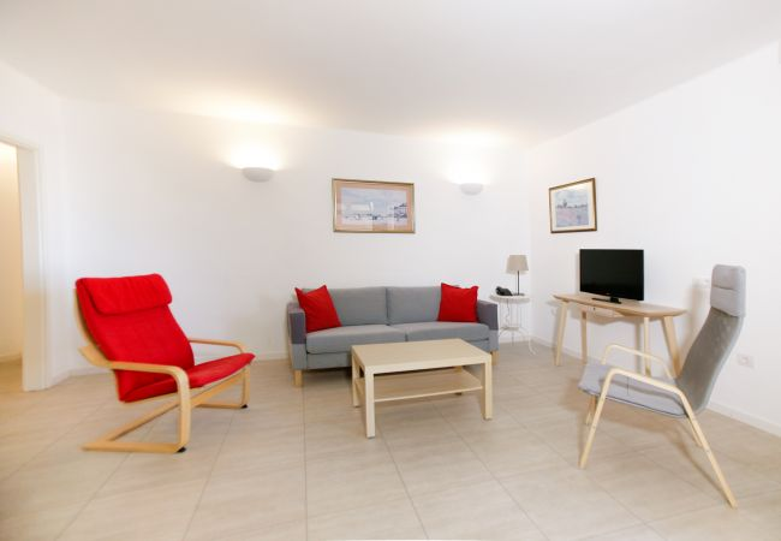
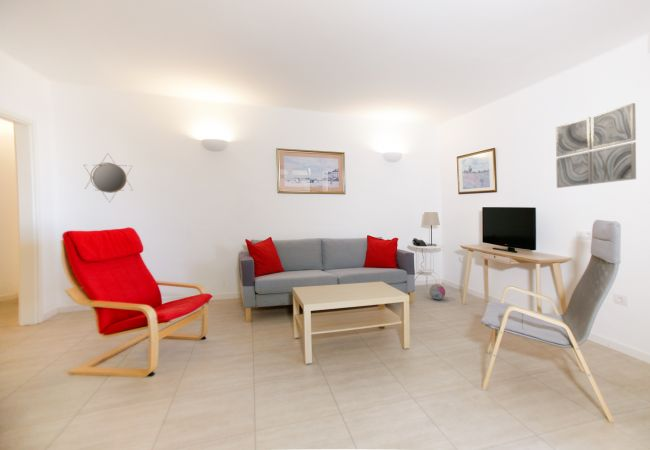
+ home mirror (108, 177)
+ decorative ball (437, 291)
+ wall art (591, 149)
